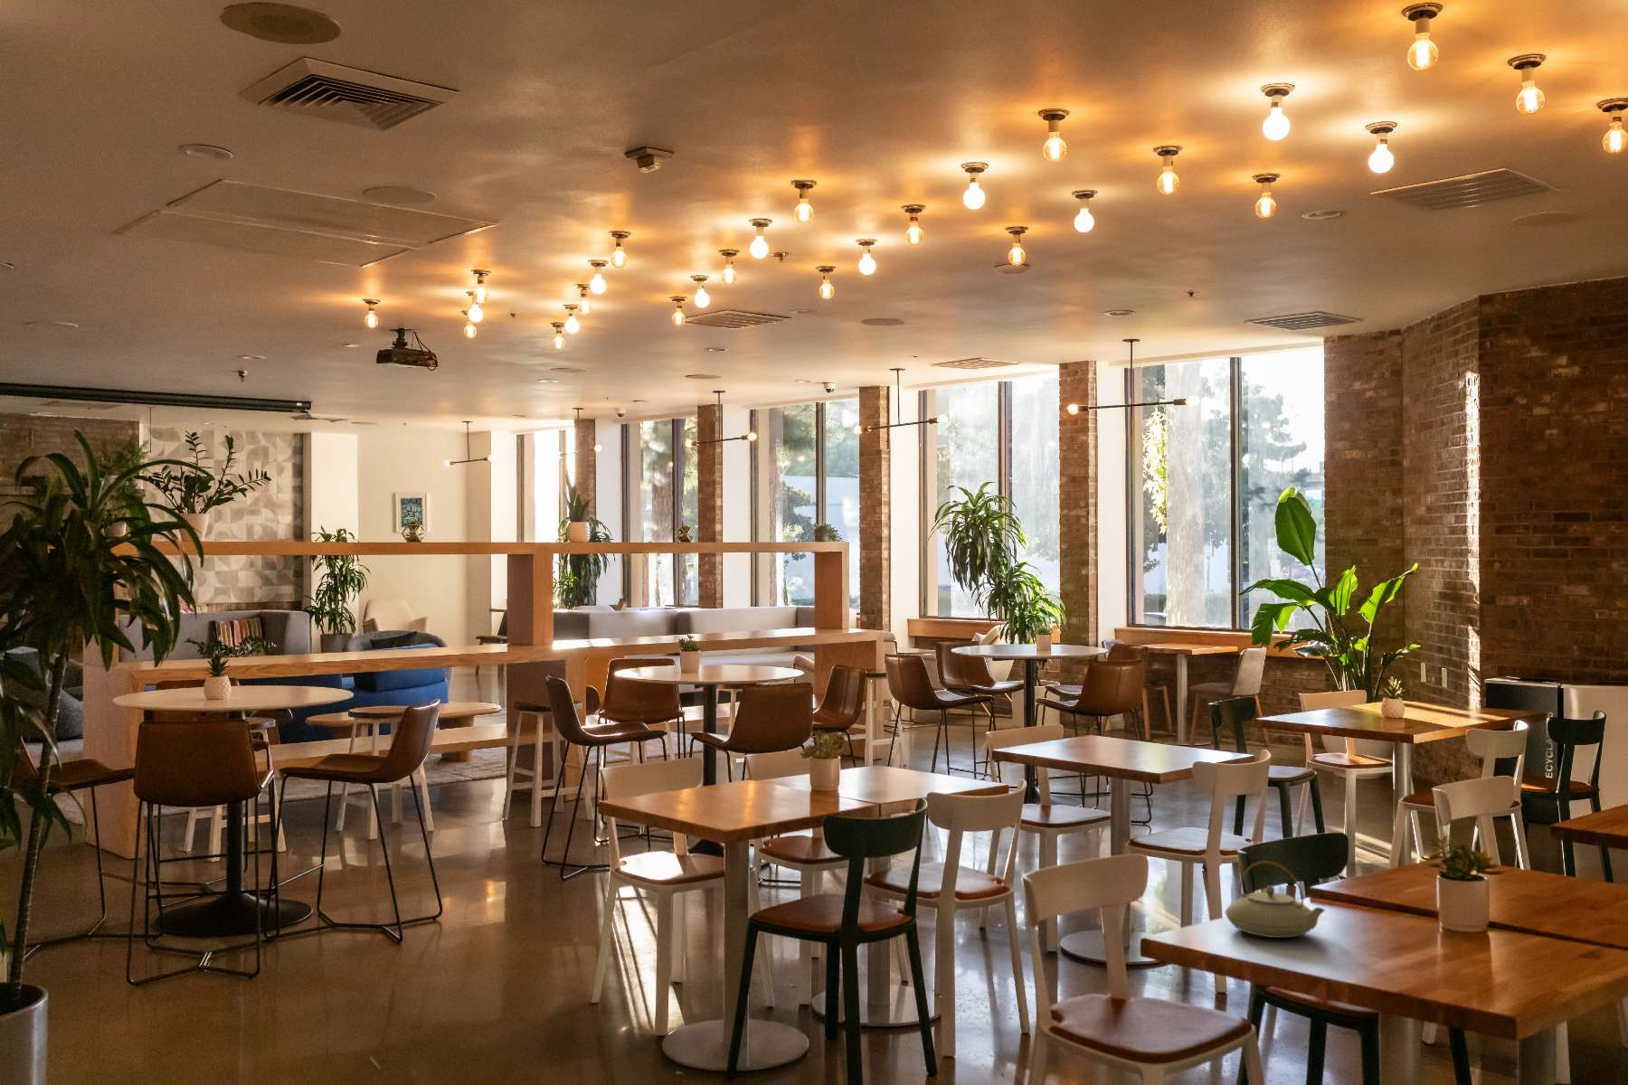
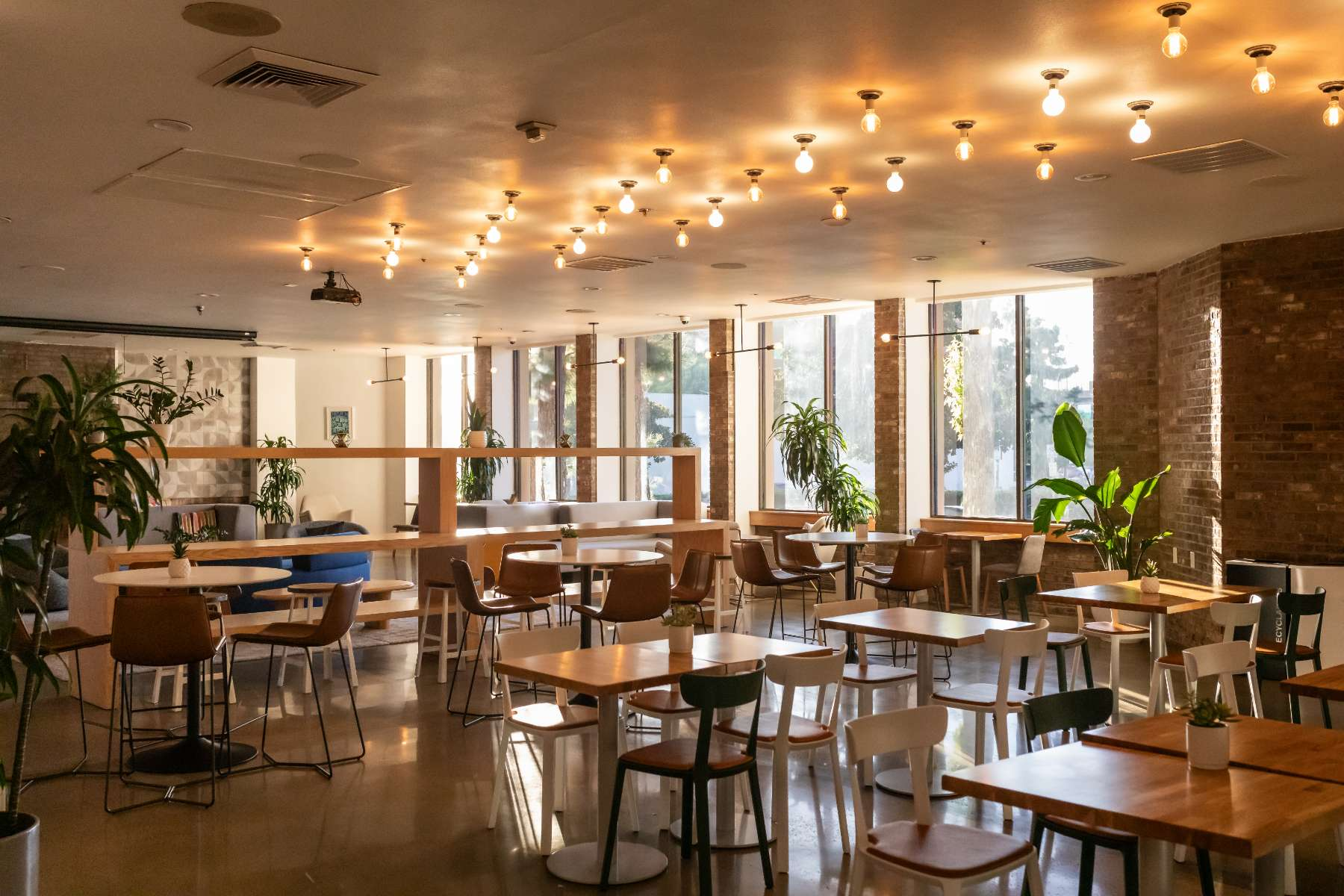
- teapot (1276, 897)
